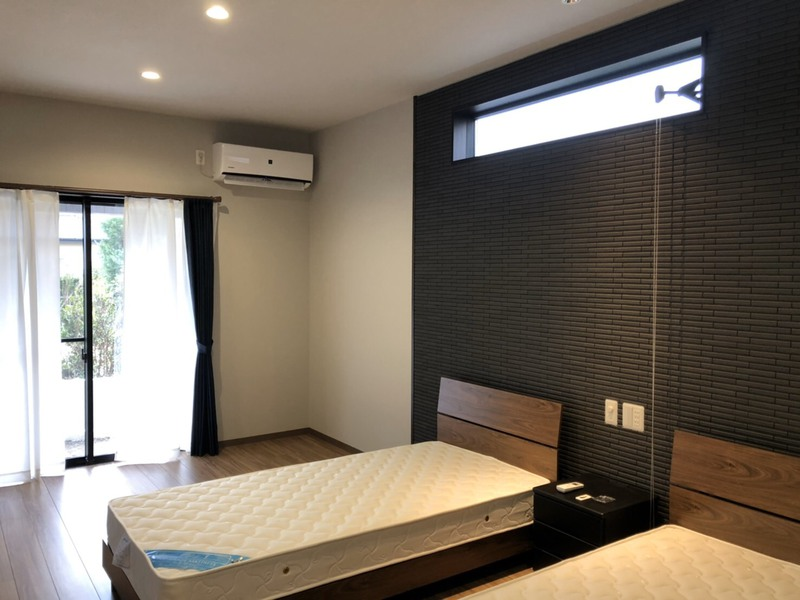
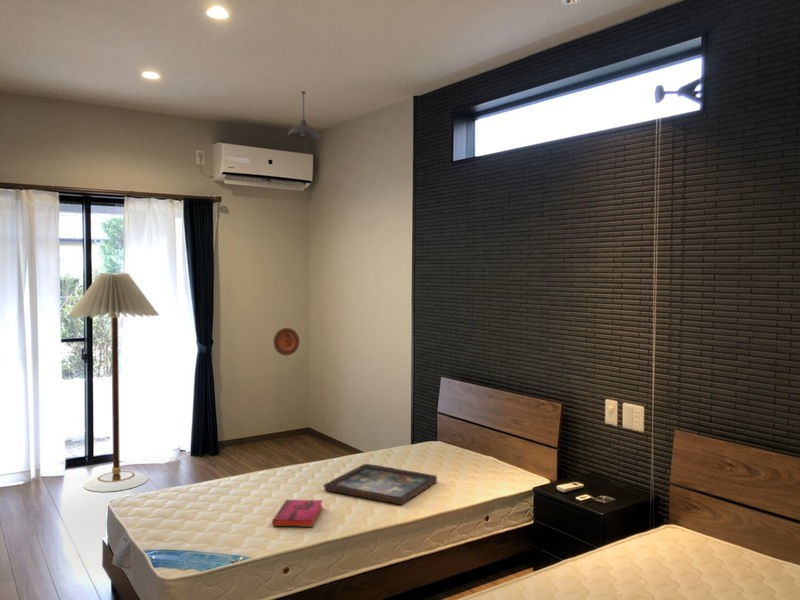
+ hardback book (298, 512)
+ decorative plate (286, 341)
+ floor lamp (115, 377)
+ decorative tray (381, 482)
+ pendant light (303, 114)
